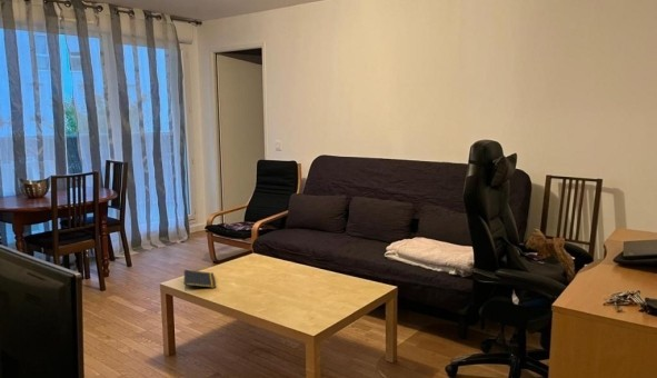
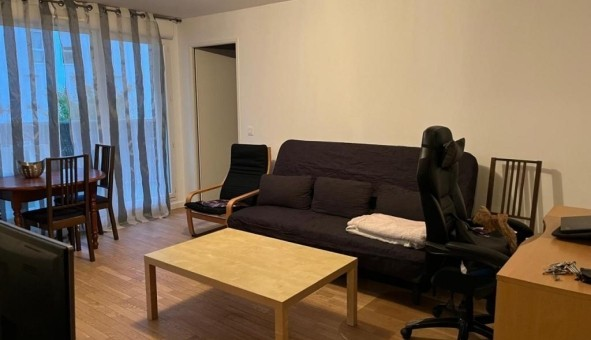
- notepad (199, 278)
